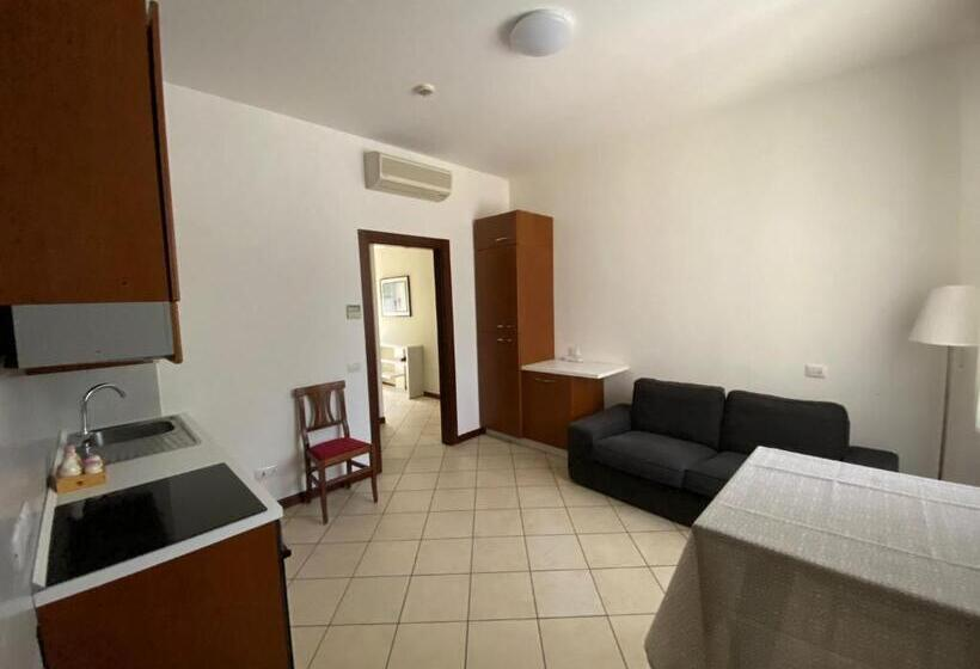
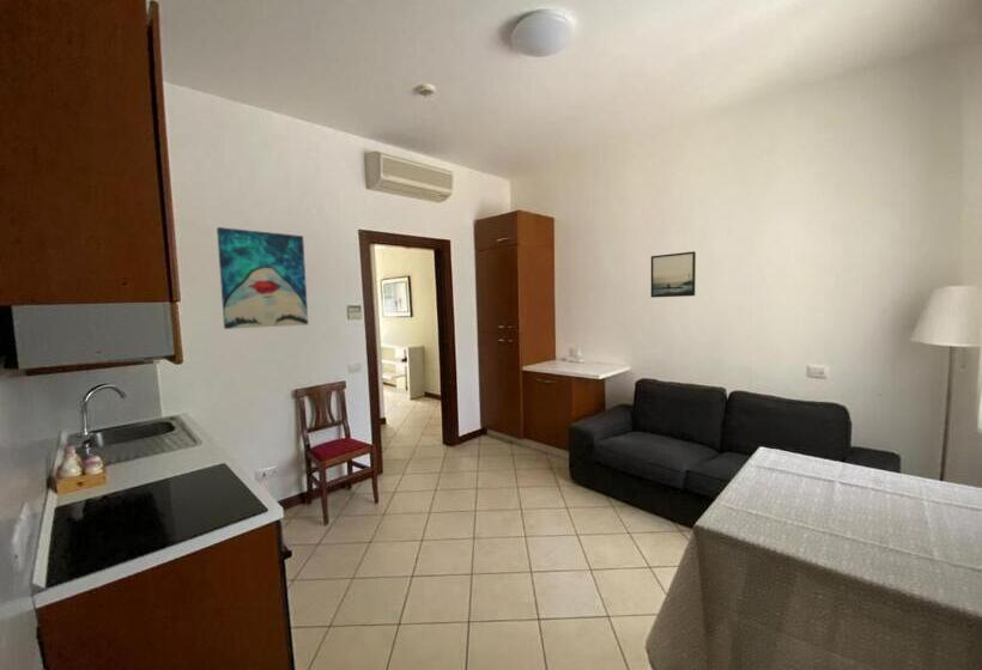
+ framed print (672, 275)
+ wall art (265, 279)
